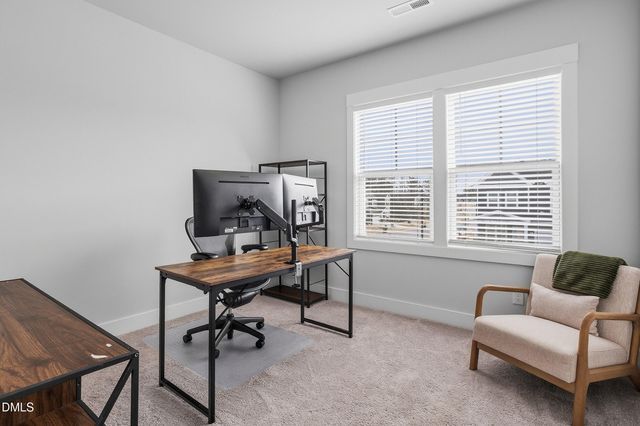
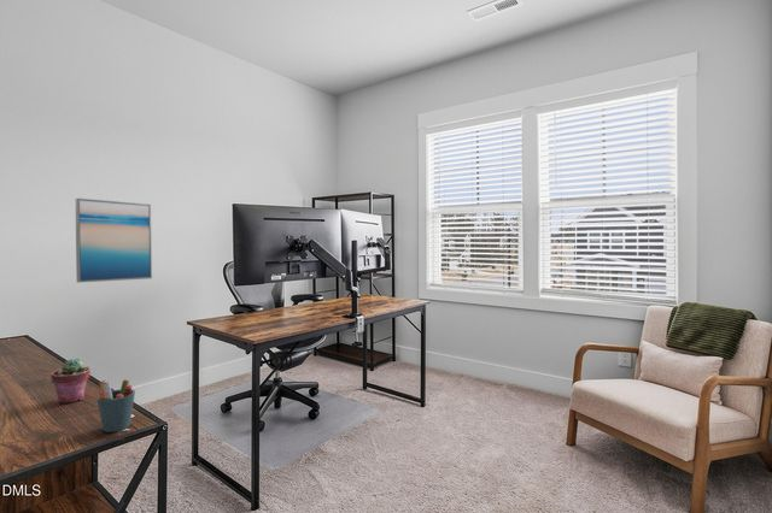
+ wall art (116, 241)
+ pen holder (116, 401)
+ potted succulent (71, 378)
